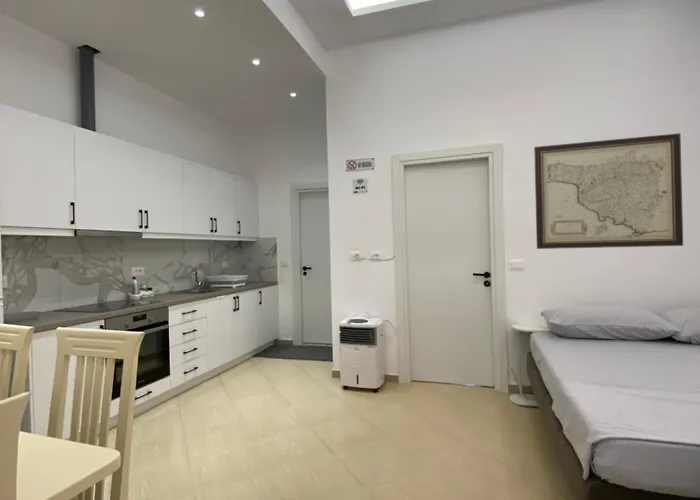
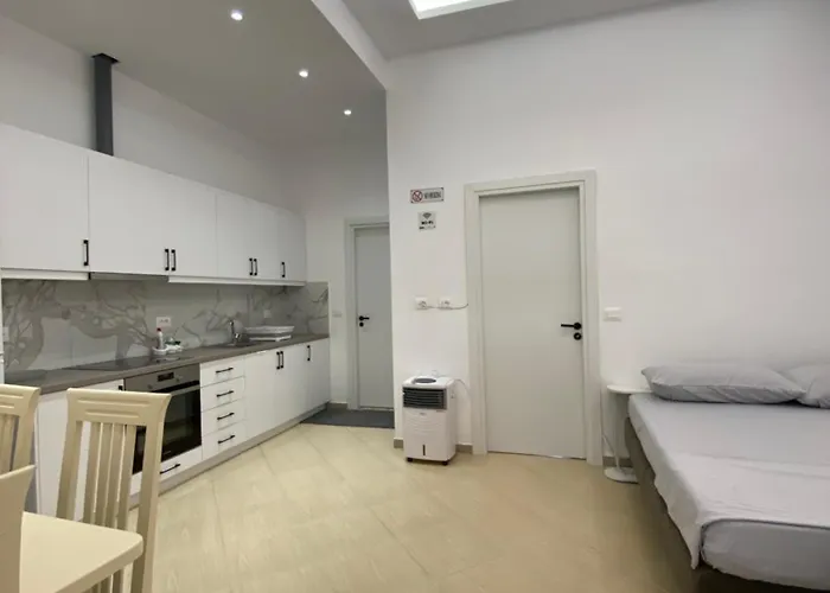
- wall art (604, 194)
